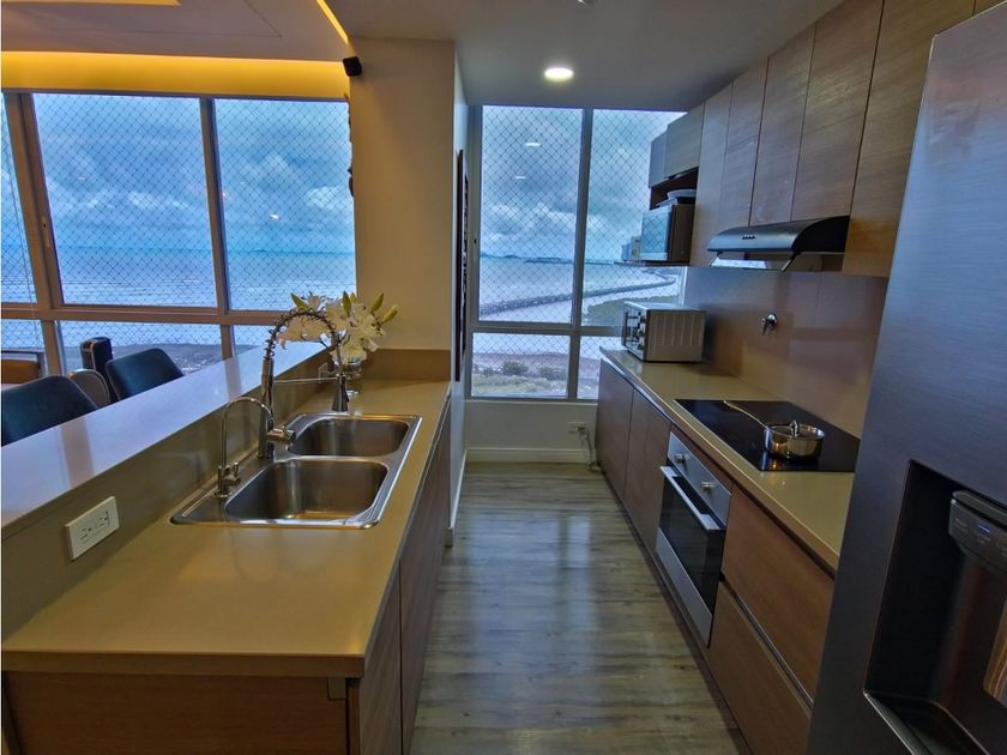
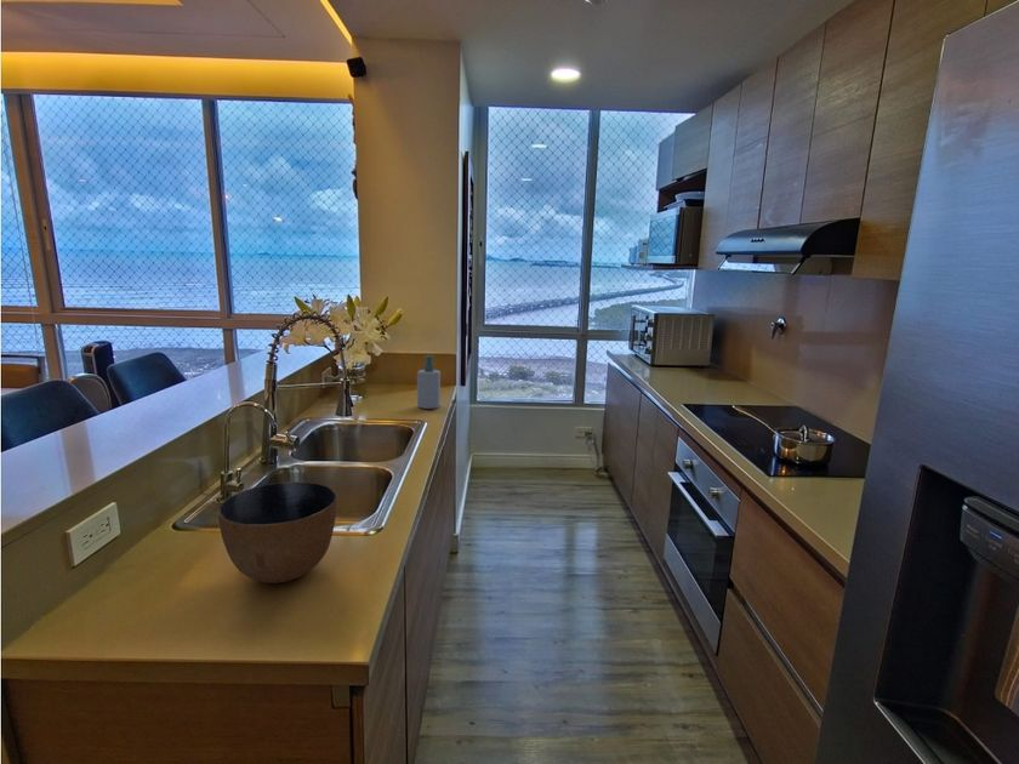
+ soap bottle (428, 381)
+ bowl (280, 536)
